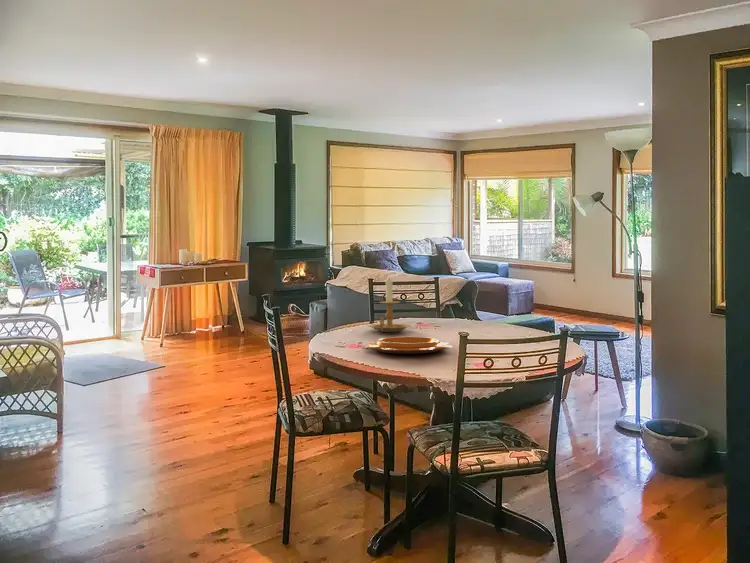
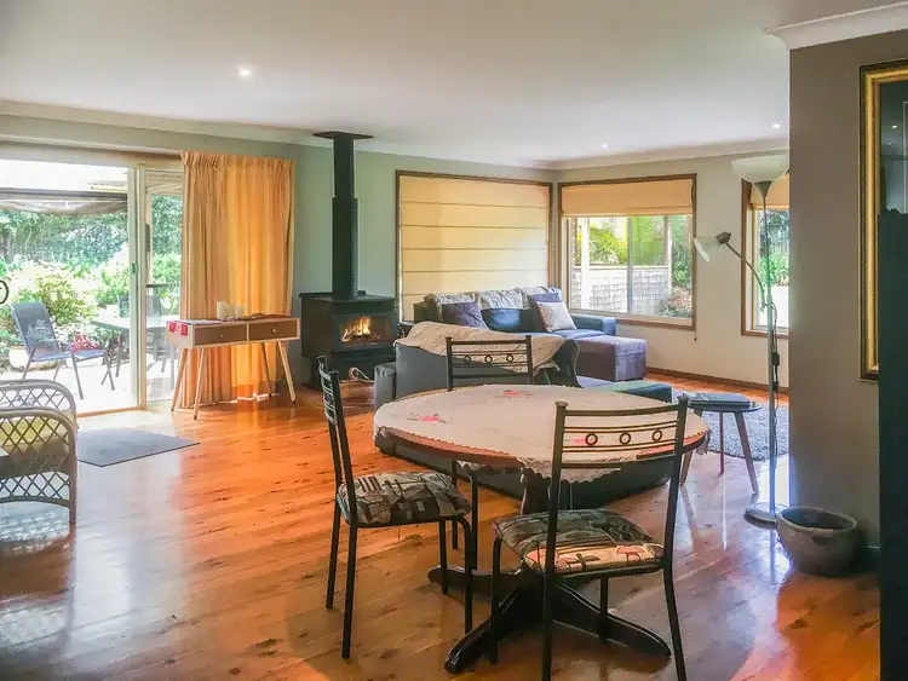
- candle holder (389, 304)
- decorative bowl (408, 344)
